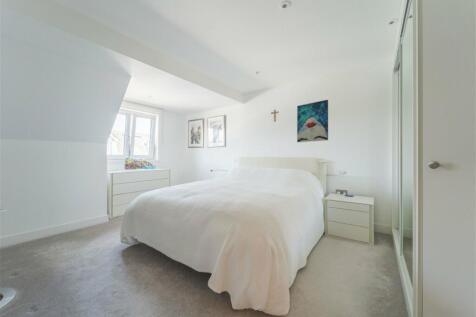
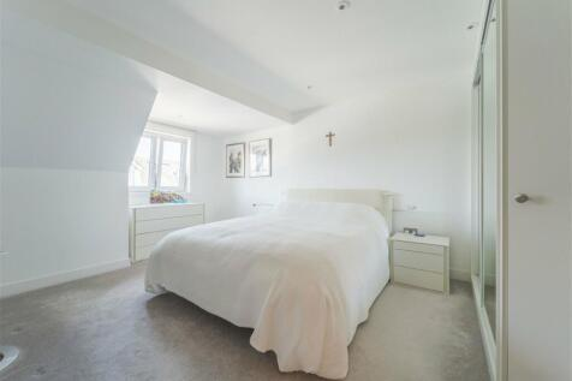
- wall art (311, 122)
